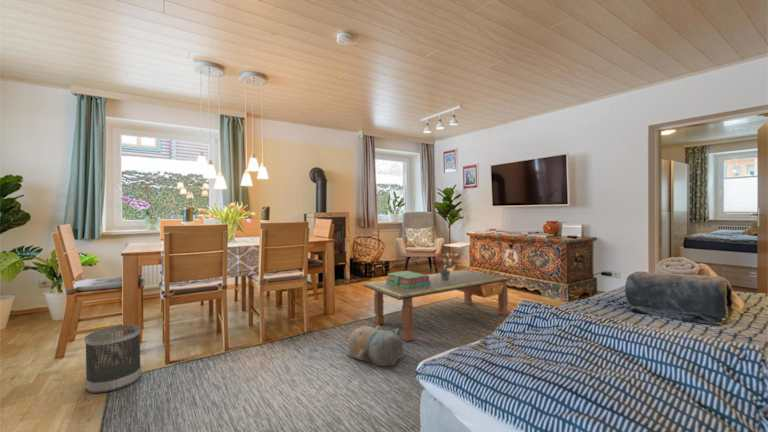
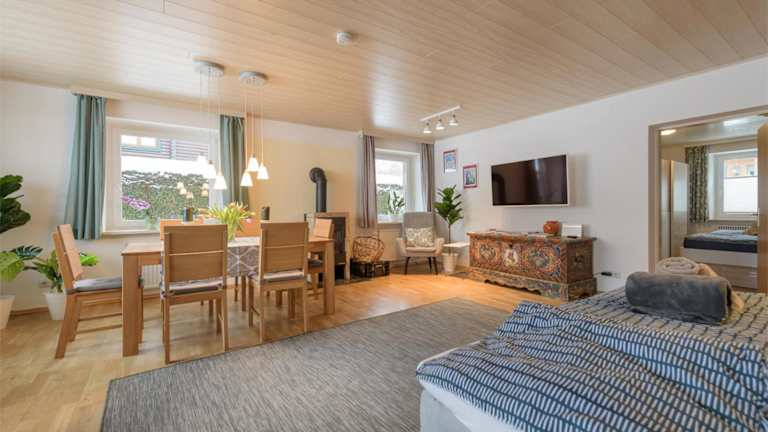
- wastebasket (114, 356)
- plush toy (373, 342)
- potted plant (444, 258)
- coffee table (440, 292)
- stack of books (407, 278)
